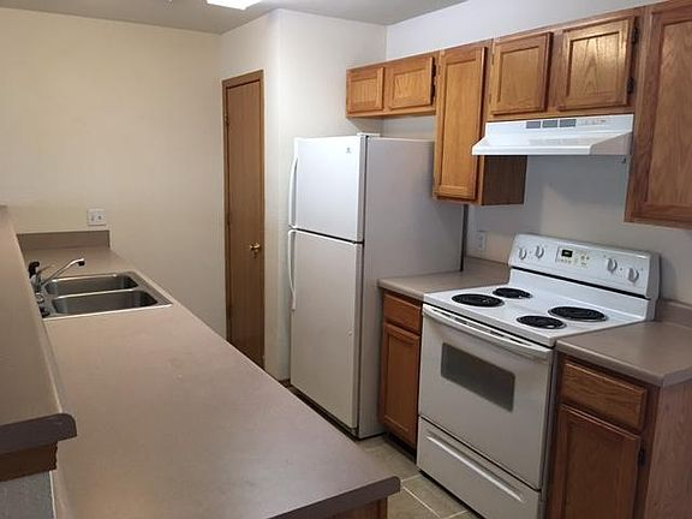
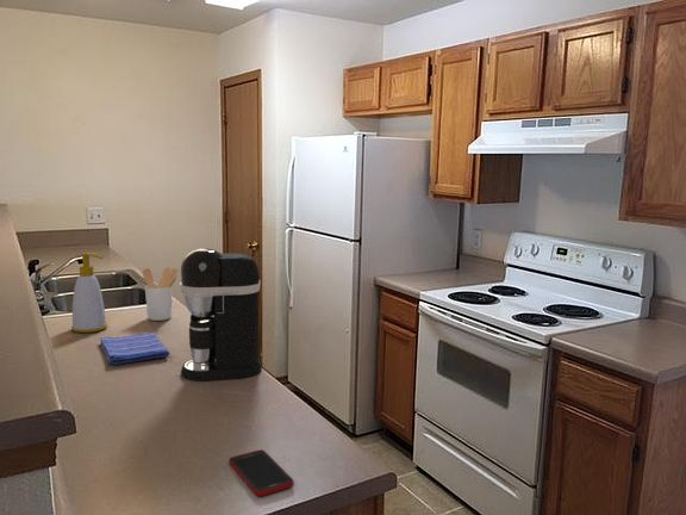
+ soap bottle (87, 291)
+ utensil holder (162, 292)
+ cell phone (260, 471)
+ dish towel (133, 346)
+ coffee maker (220, 310)
